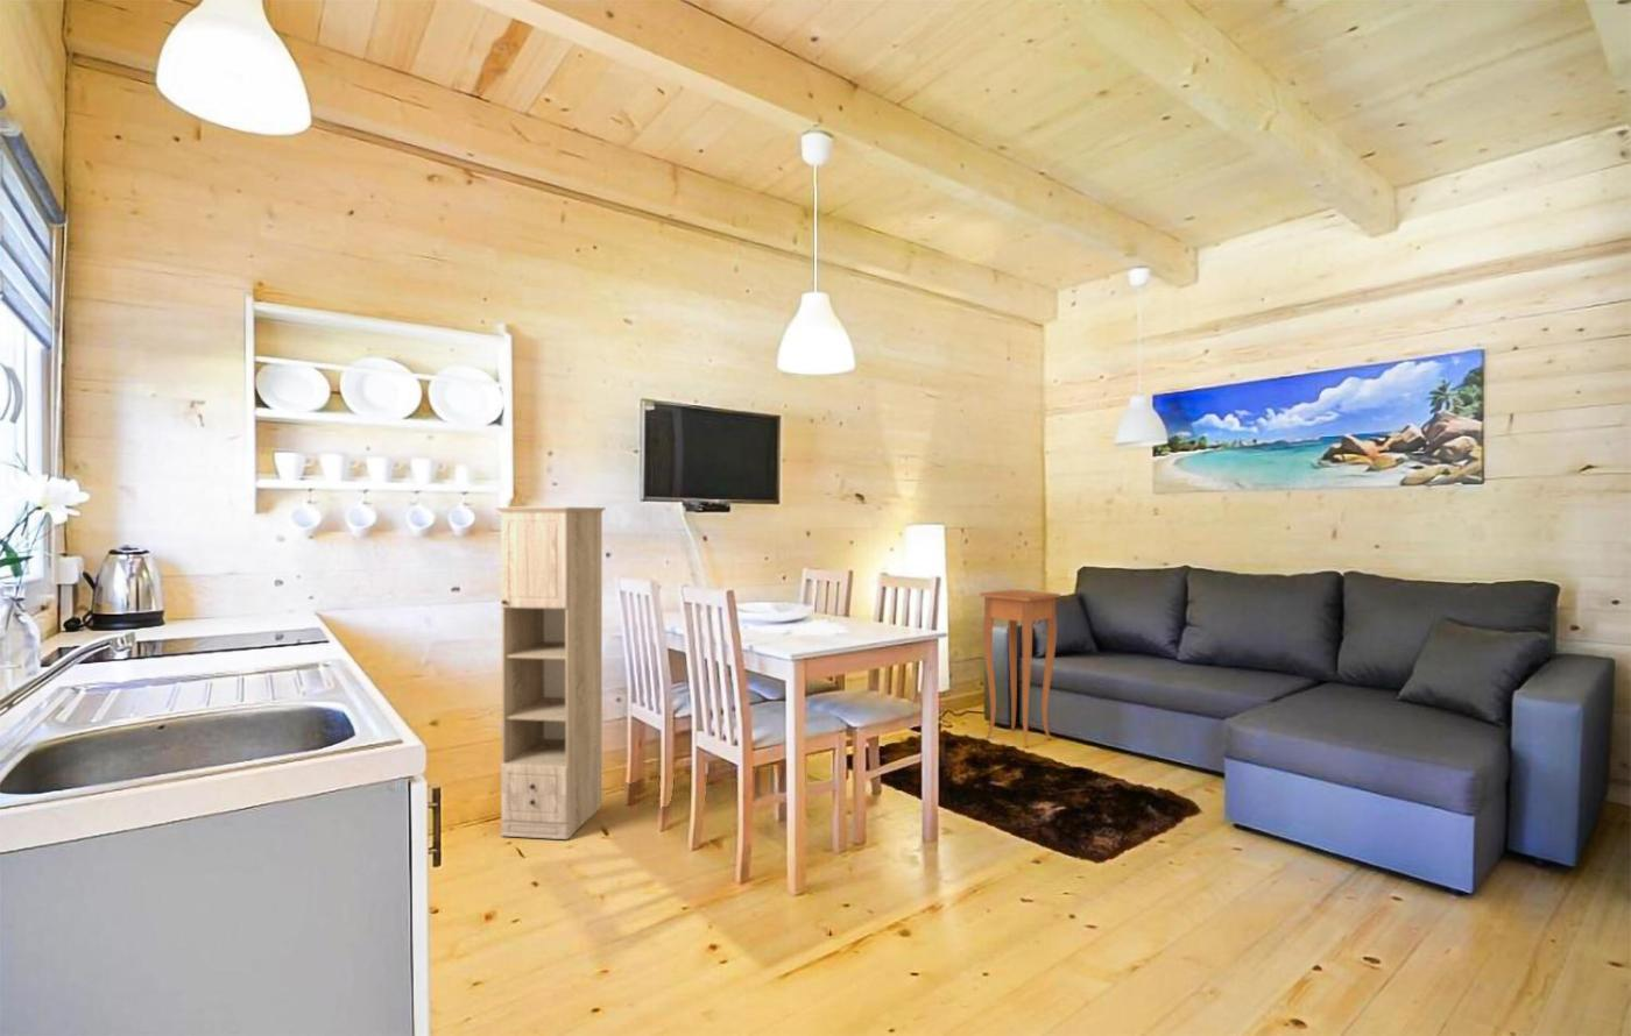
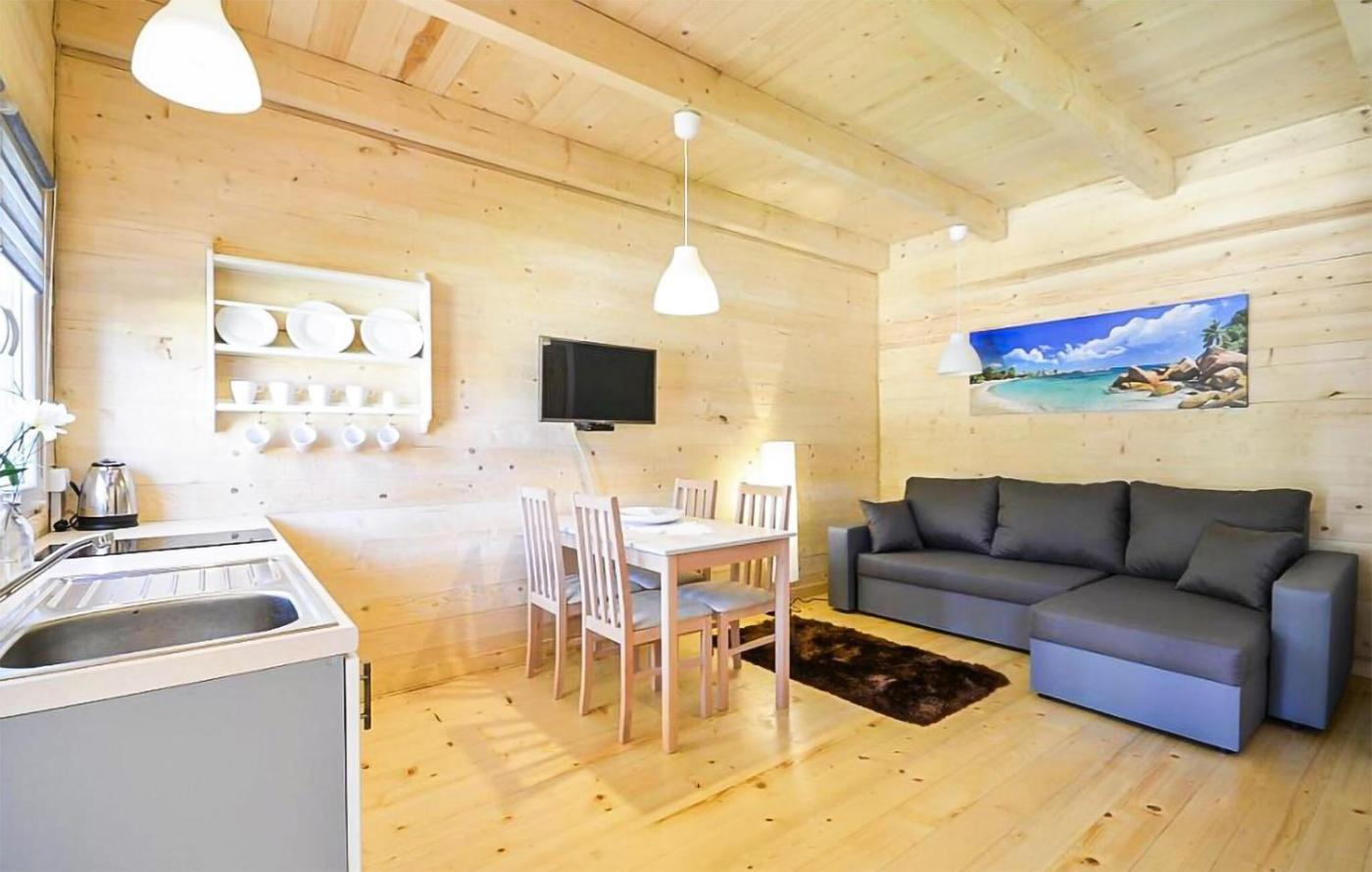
- storage cabinet (553, 664)
- side table (1016, 665)
